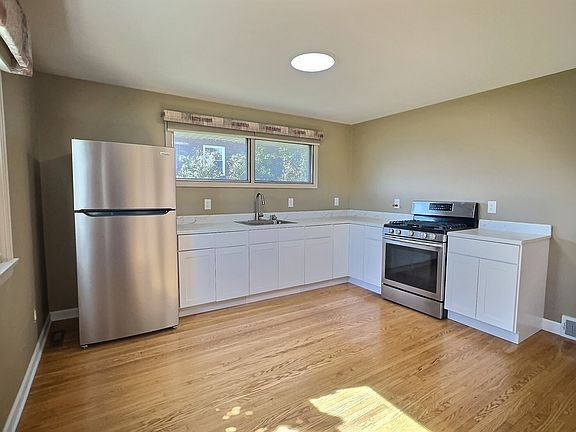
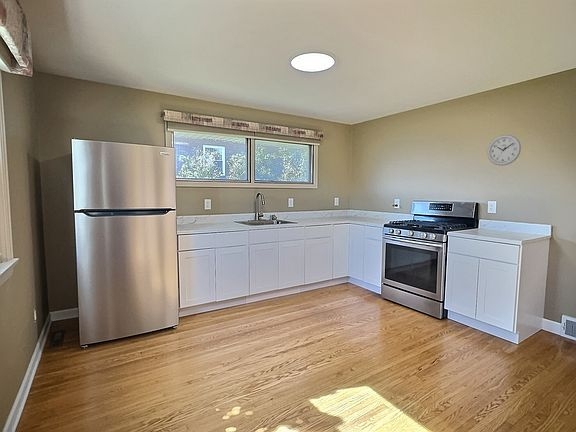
+ wall clock (503, 150)
